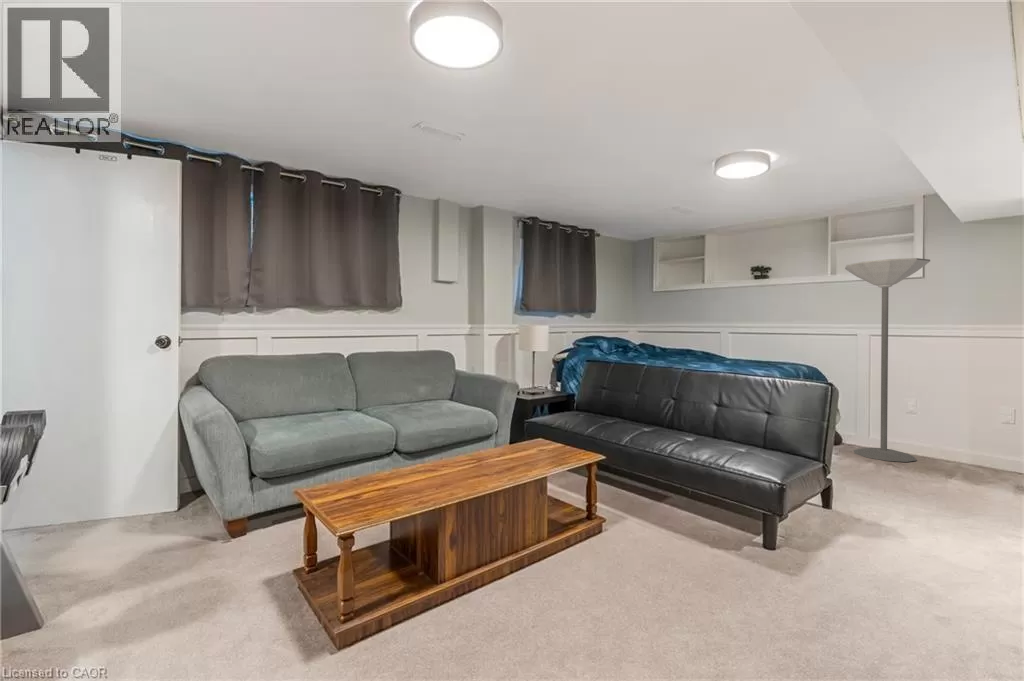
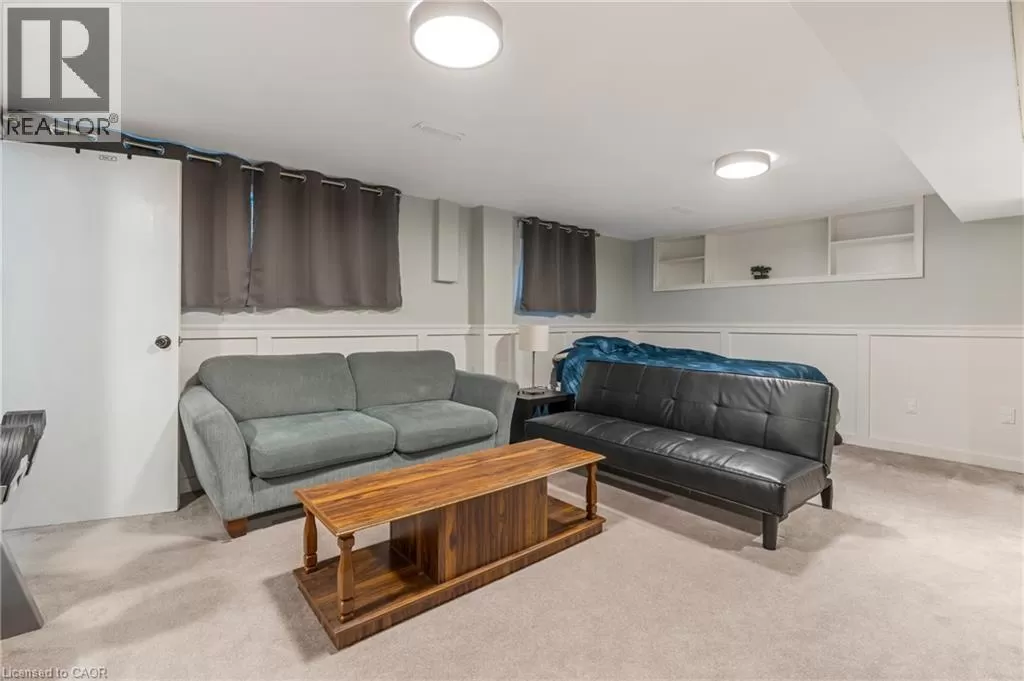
- floor lamp (884, 359)
